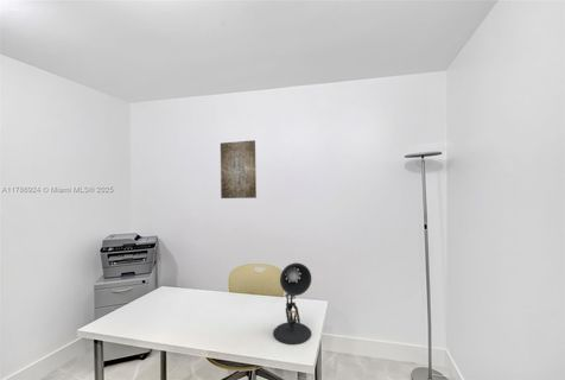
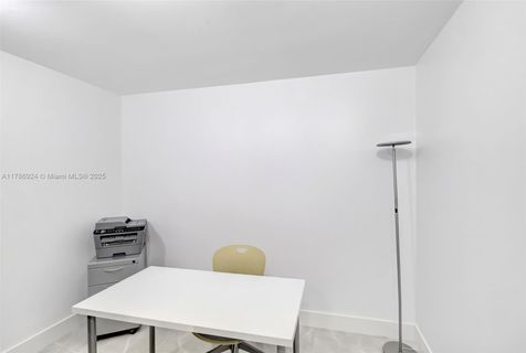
- wall art (237, 170)
- desk lamp (291, 296)
